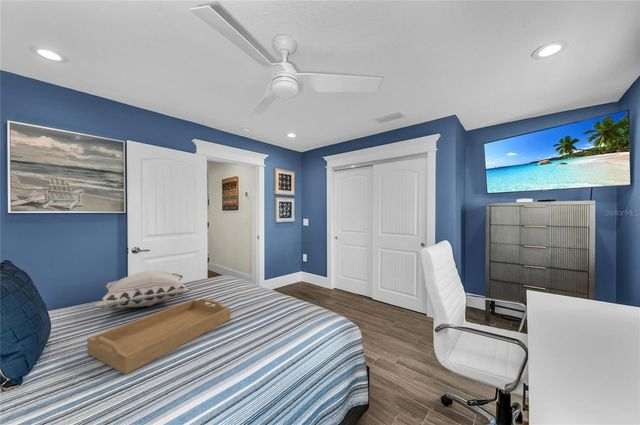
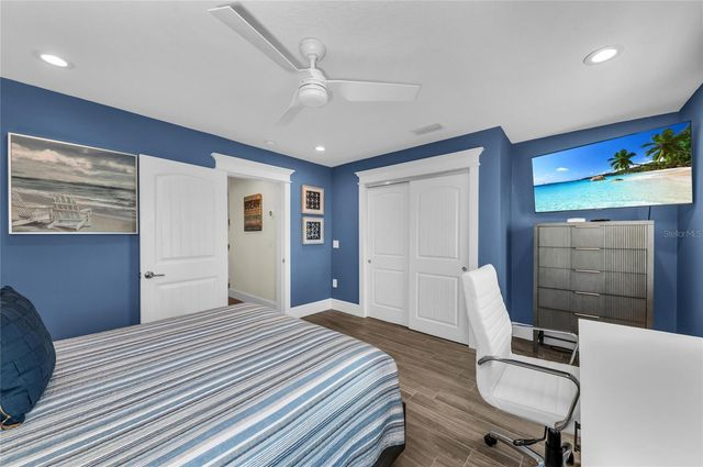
- decorative pillow (146, 288)
- serving tray (168, 325)
